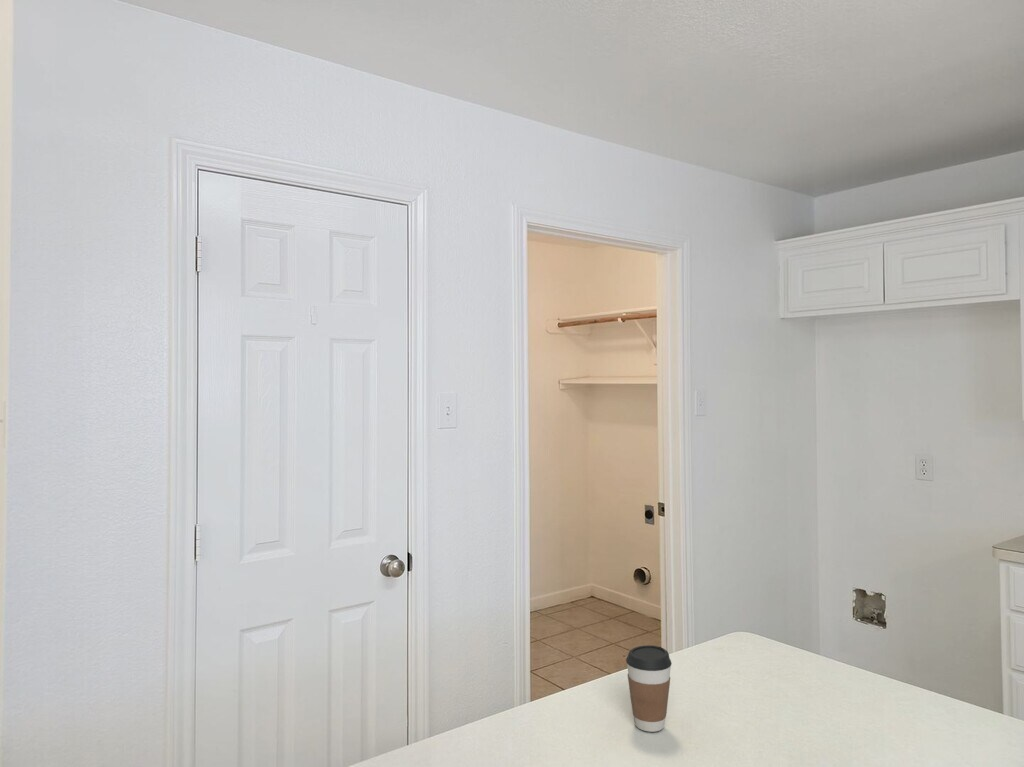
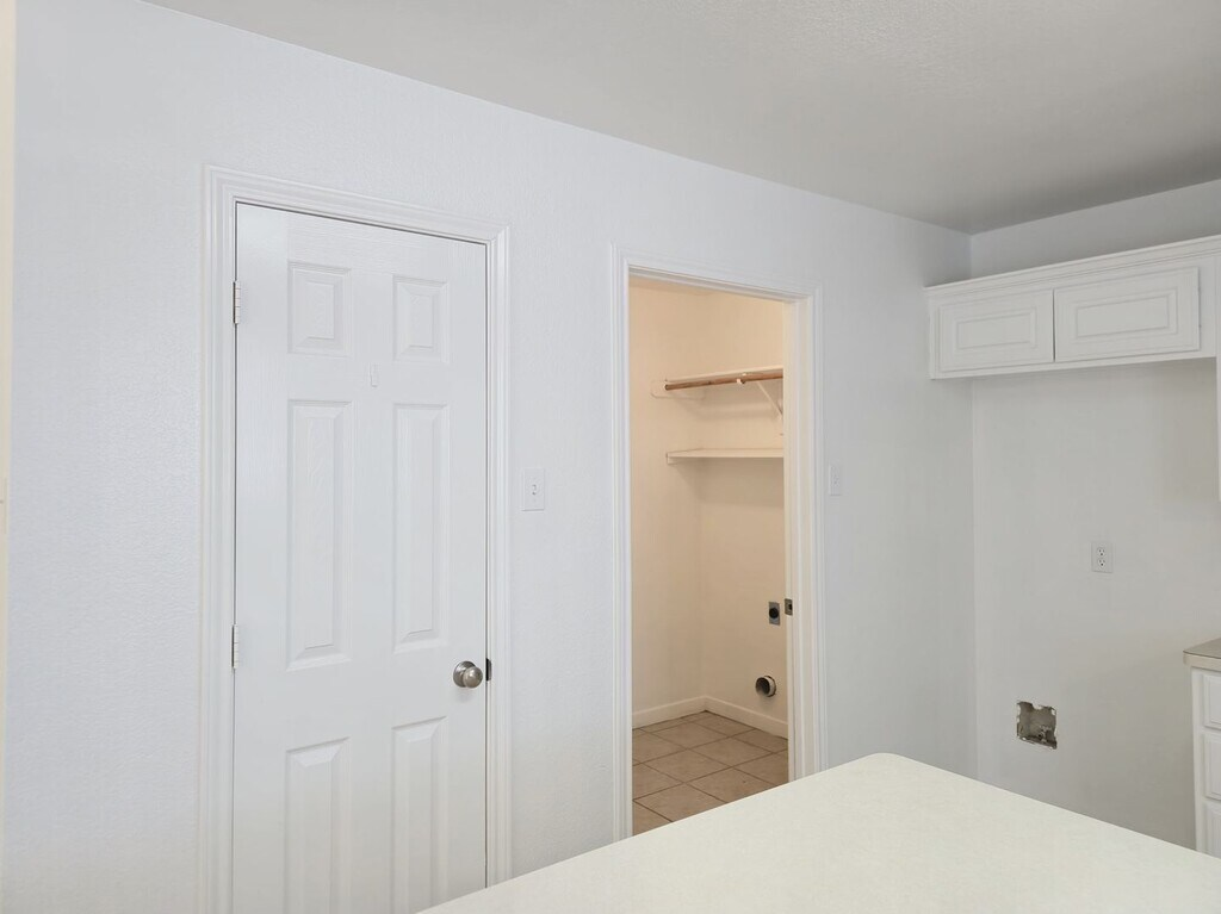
- coffee cup (648, 688)
